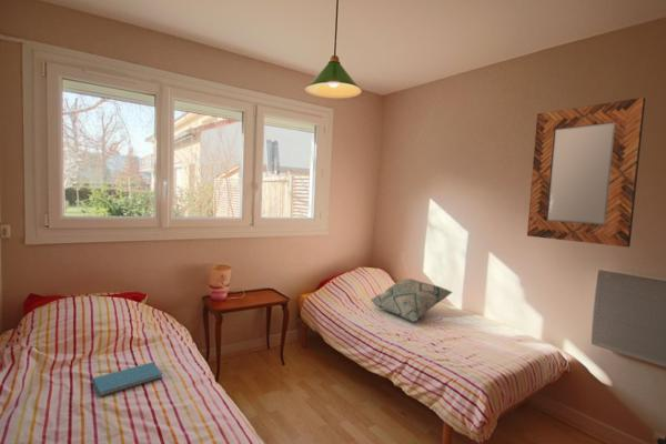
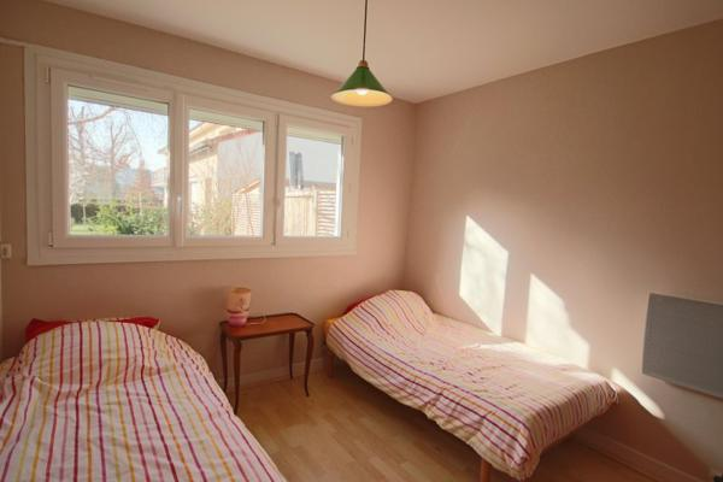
- home mirror (579, 174)
- book (128, 377)
- decorative pillow (411, 297)
